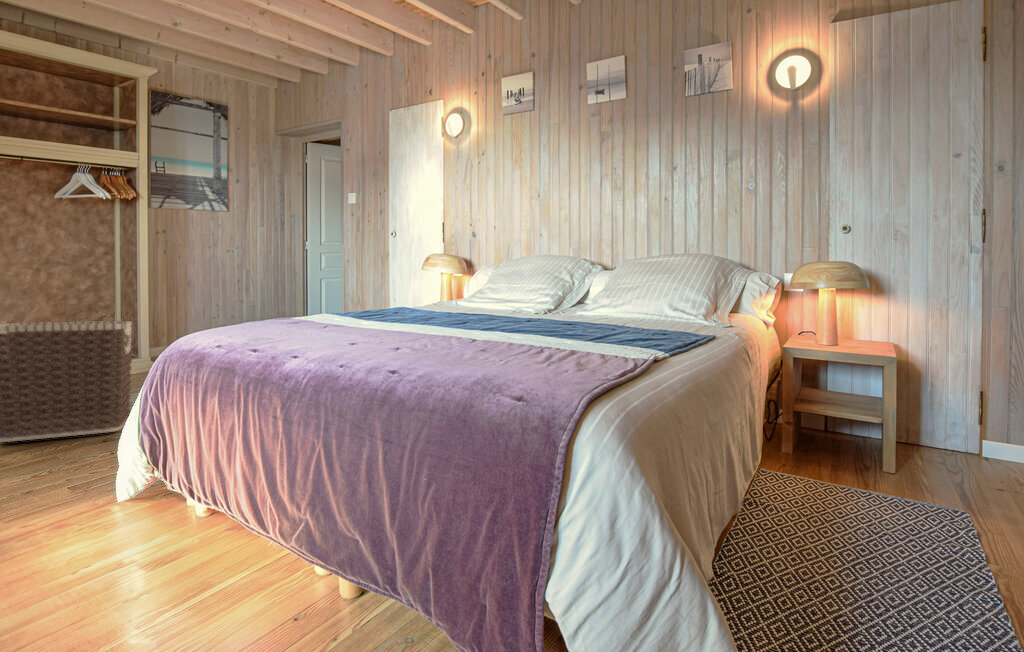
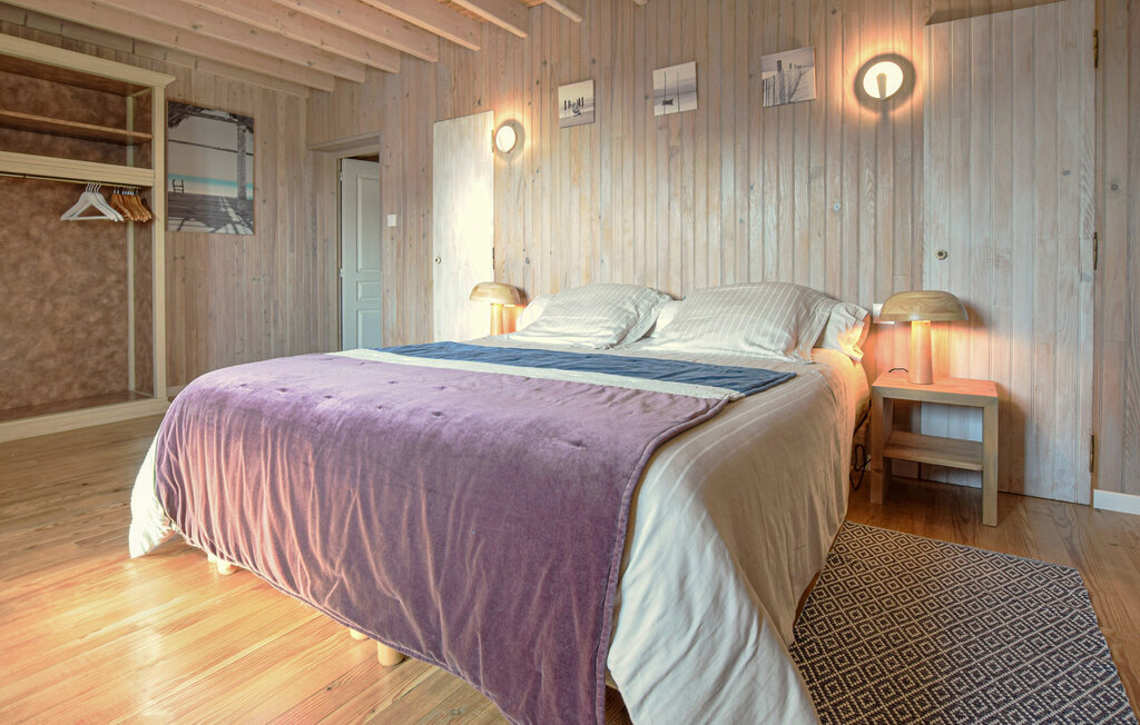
- clothes hamper (67, 375)
